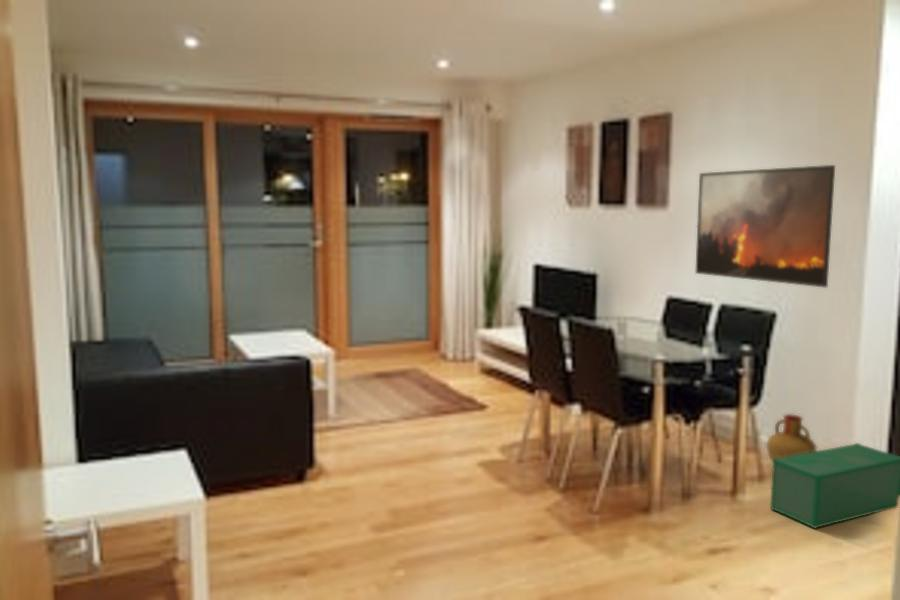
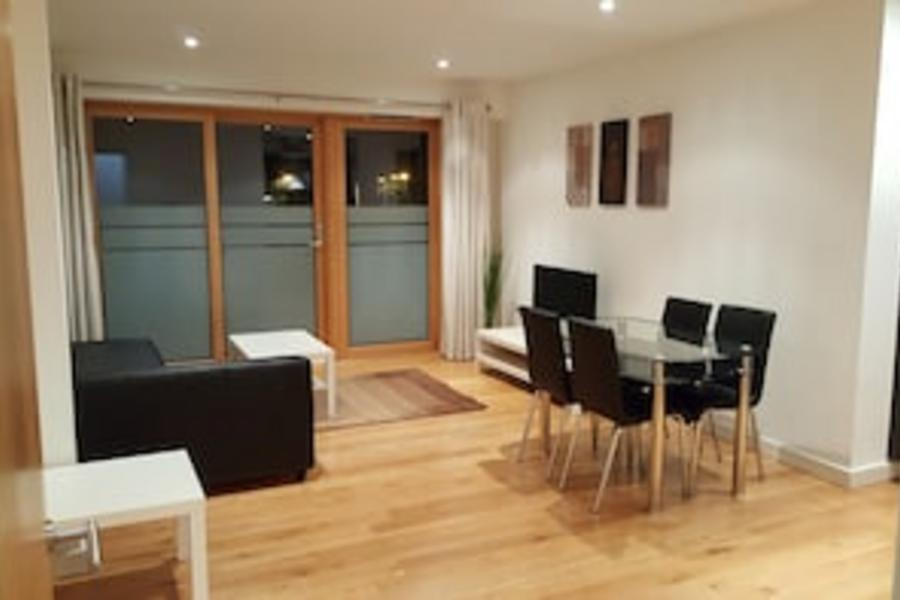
- vase (791, 444)
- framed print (757, 225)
- storage bin (837, 483)
